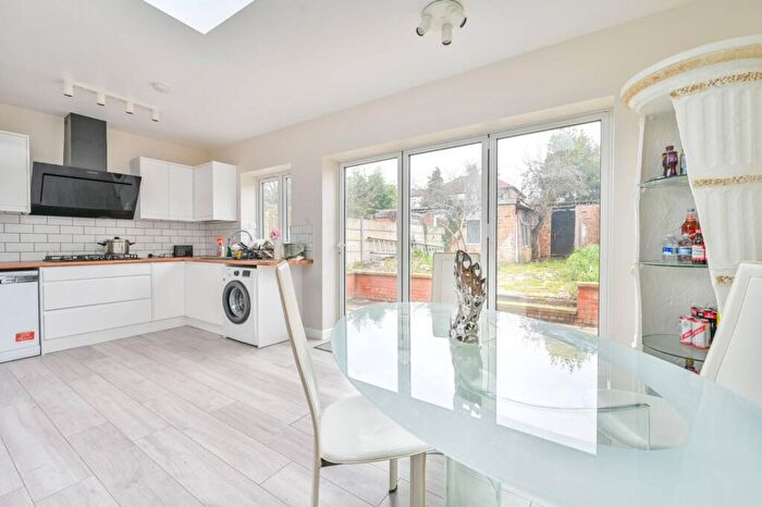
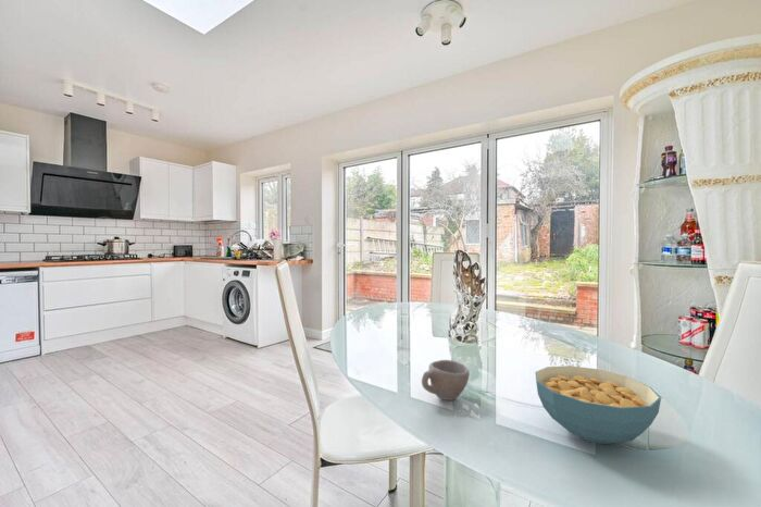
+ cup (444, 382)
+ cereal bowl (591, 409)
